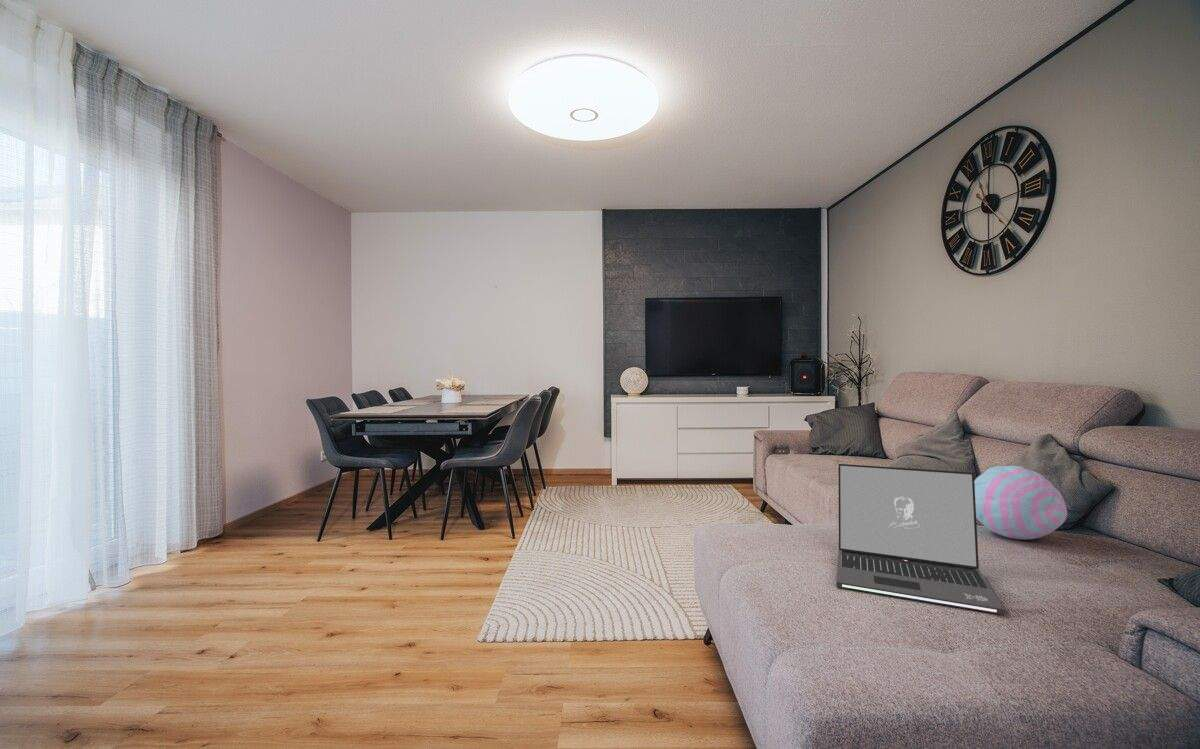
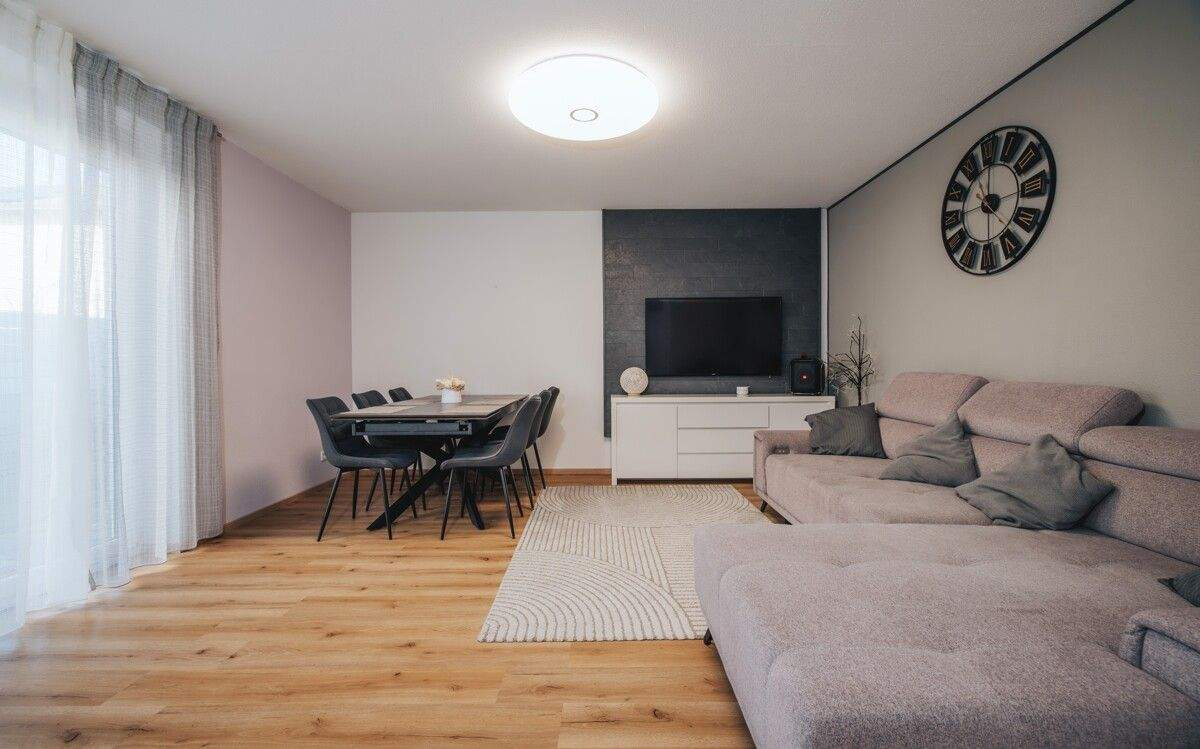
- laptop (908, 527)
- cushion (1016, 502)
